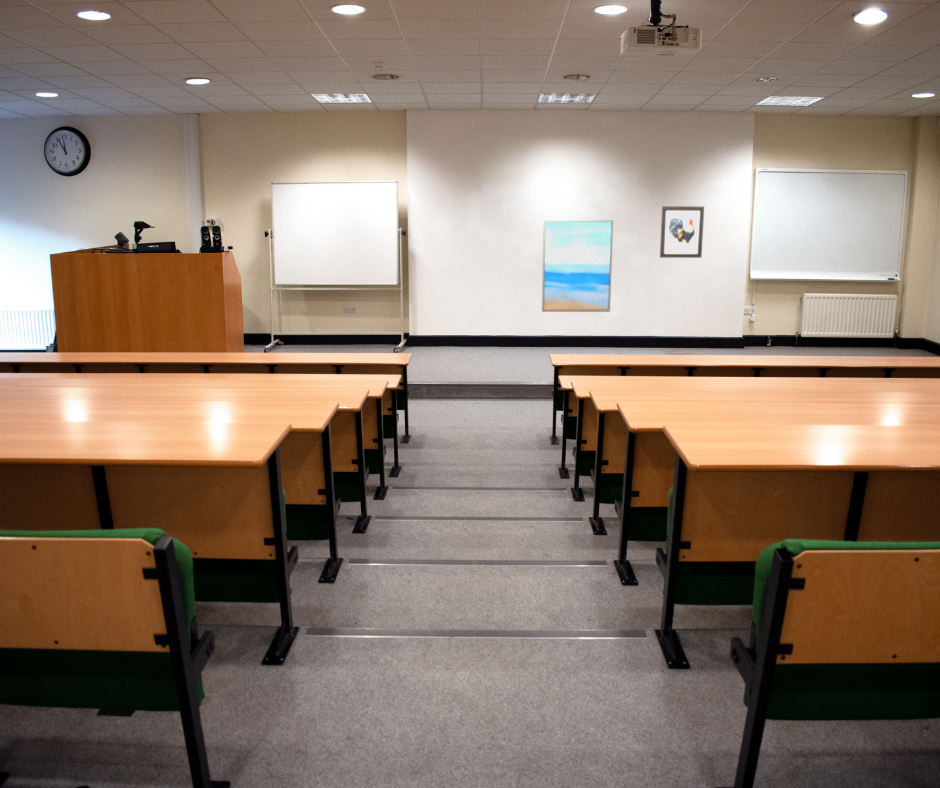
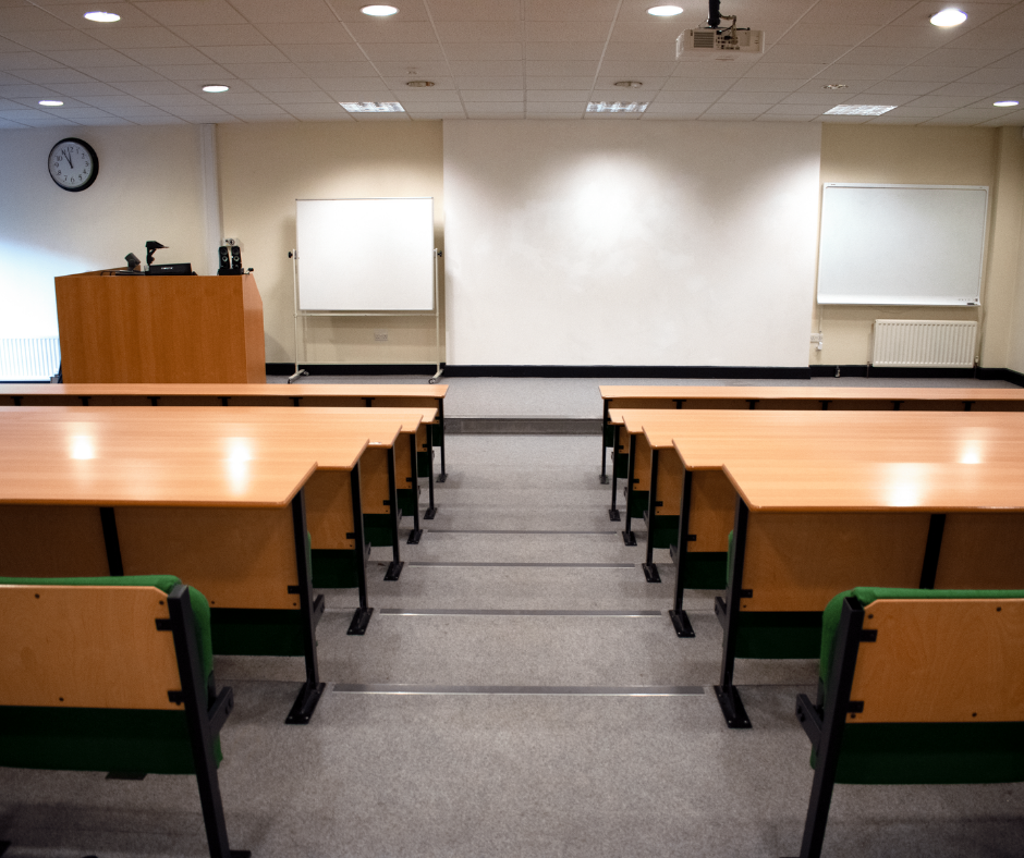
- wall art (681, 232)
- wall art (577, 266)
